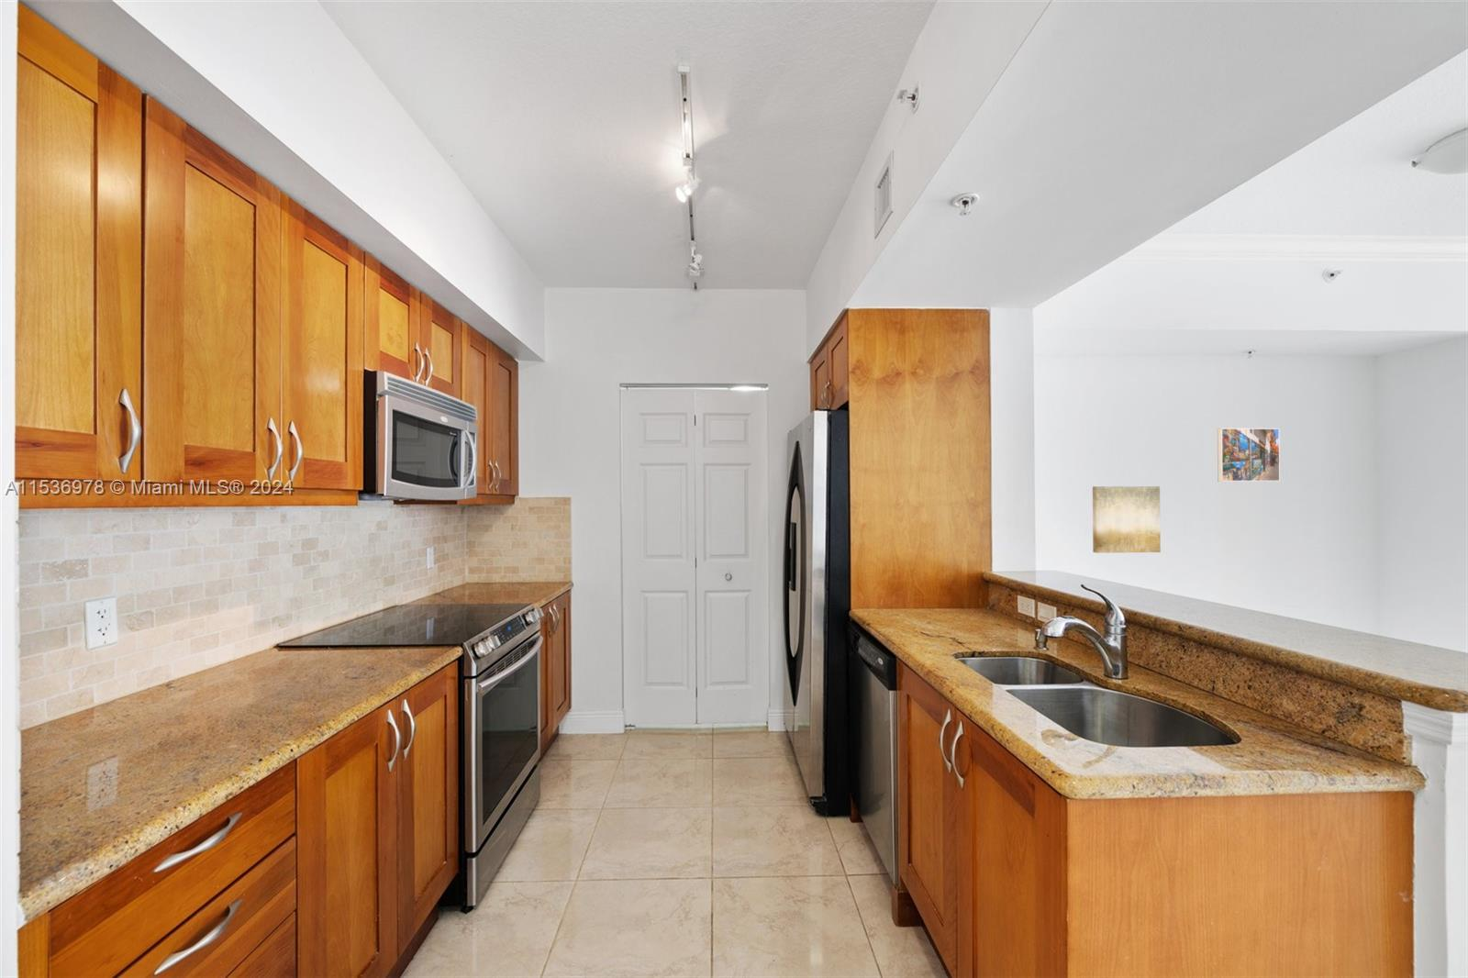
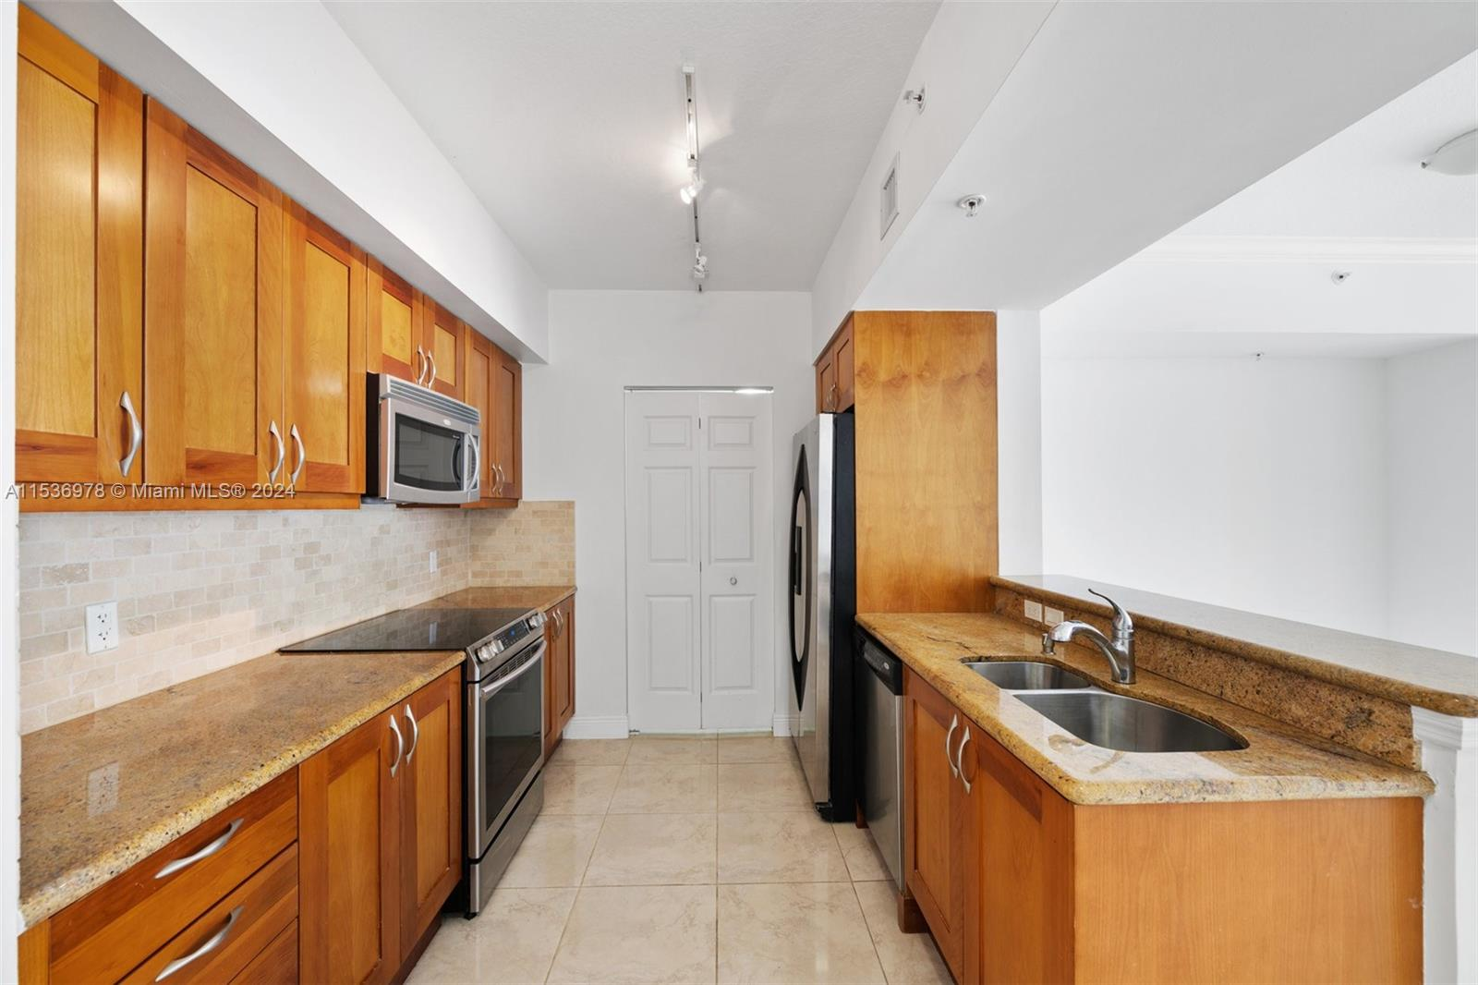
- wall art (1125, 520)
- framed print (1248, 454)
